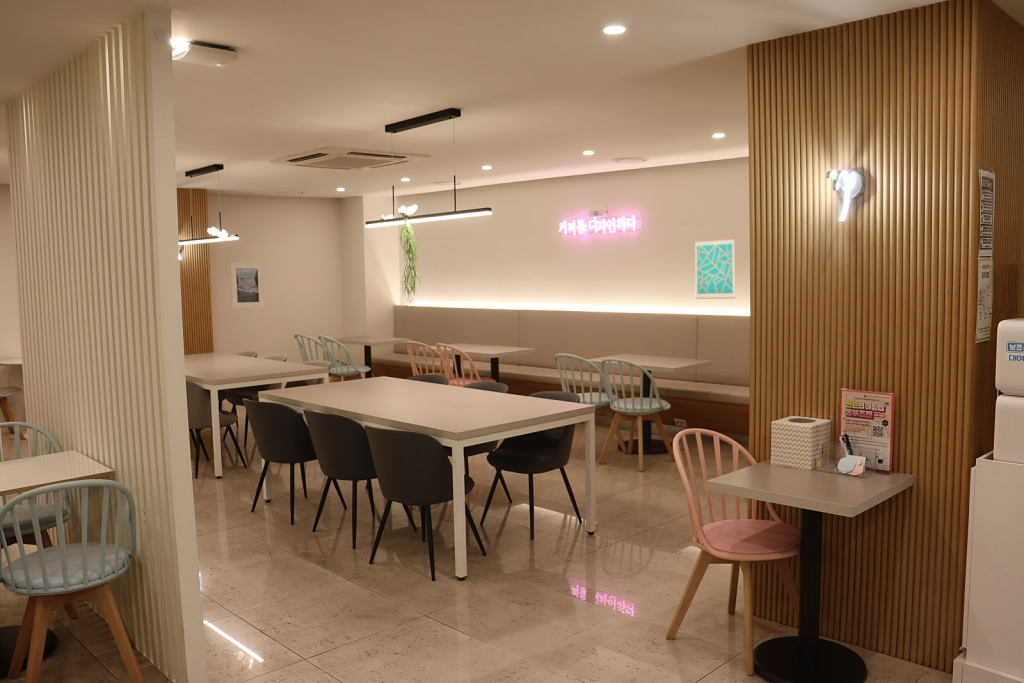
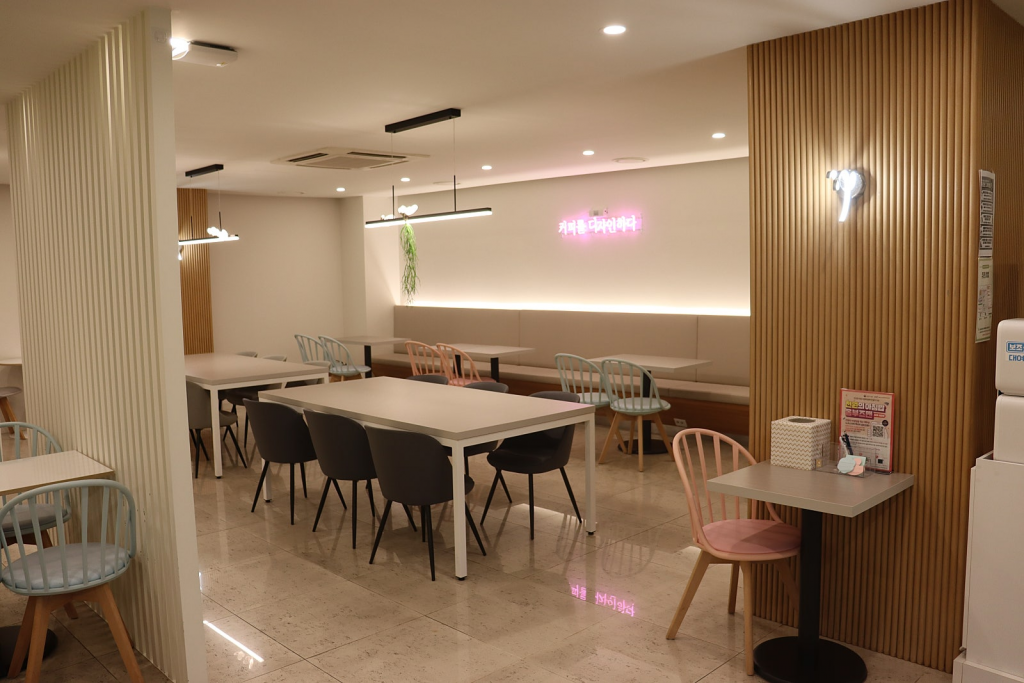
- wall art (714, 269)
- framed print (247, 285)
